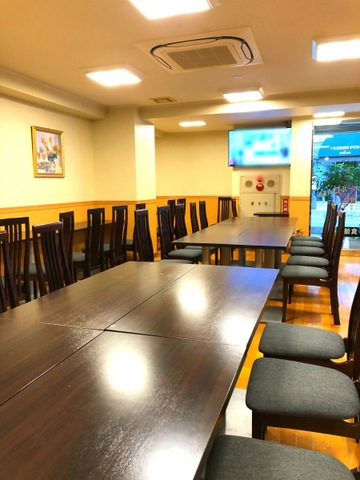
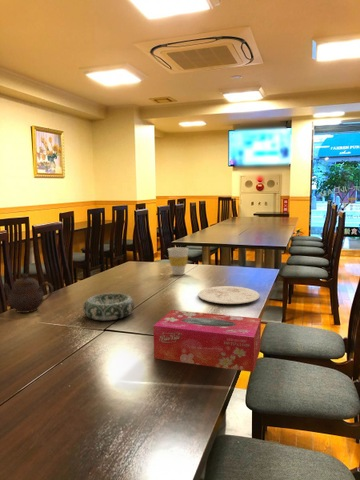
+ decorative bowl (109, 306)
+ plate (228, 295)
+ tissue box (208, 338)
+ cup (178, 261)
+ teapot (28, 291)
